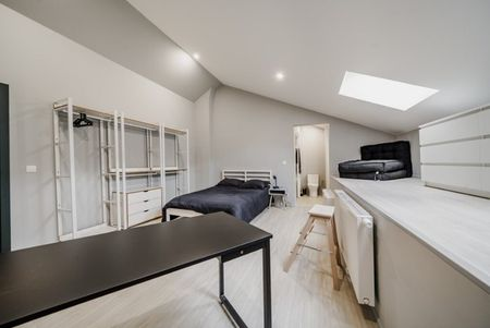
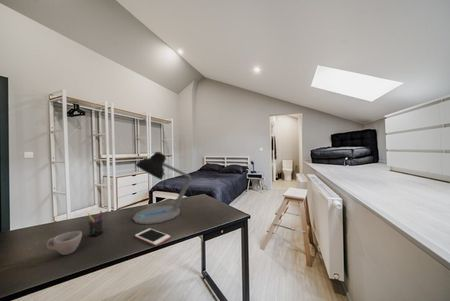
+ desk lamp (161, 179)
+ cell phone (152, 236)
+ pen holder (97, 222)
+ cup (64, 244)
